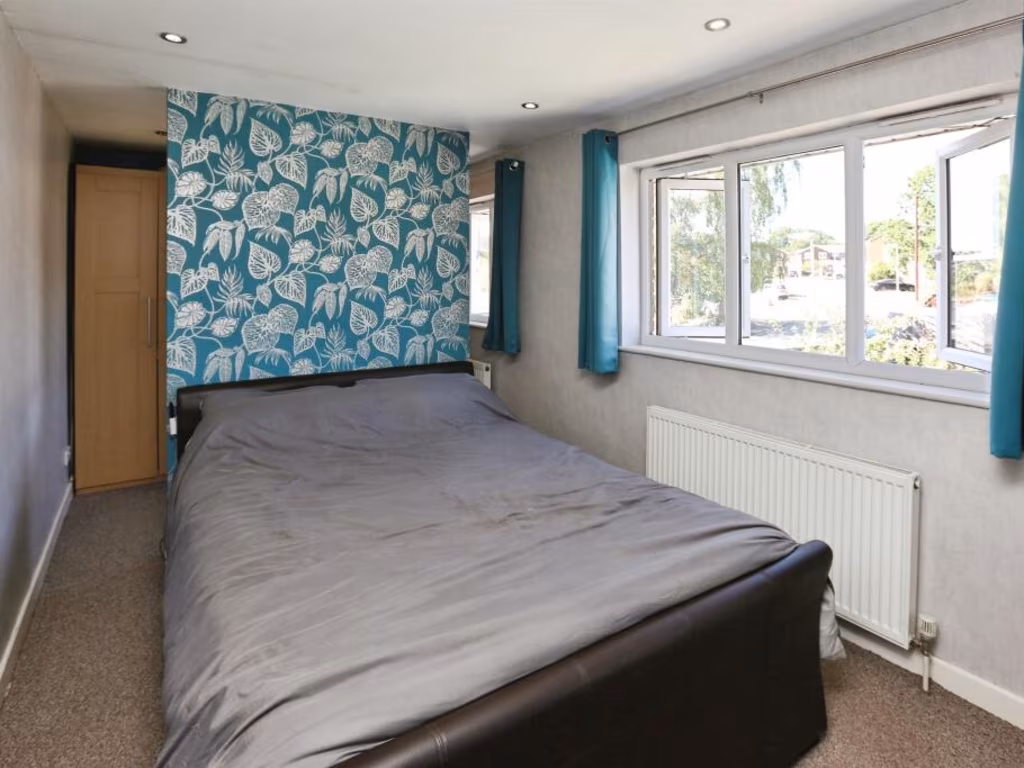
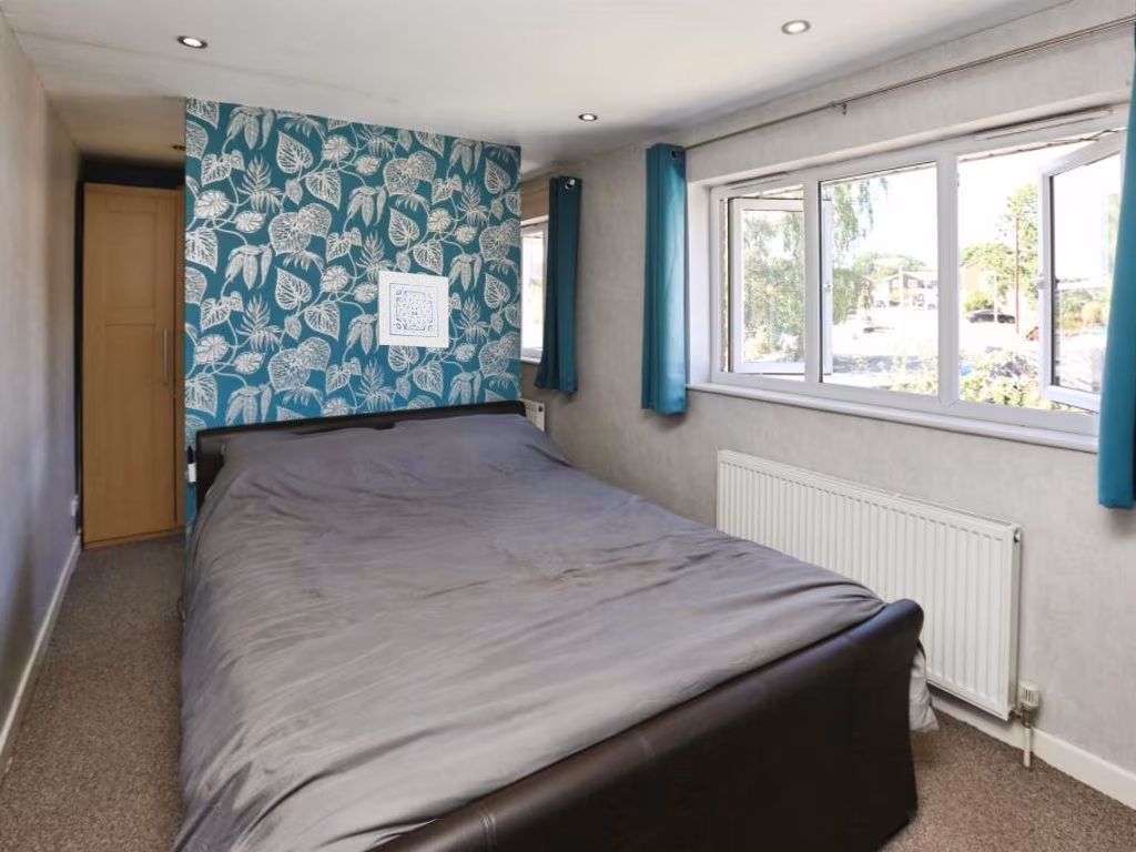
+ wall art (414, 310)
